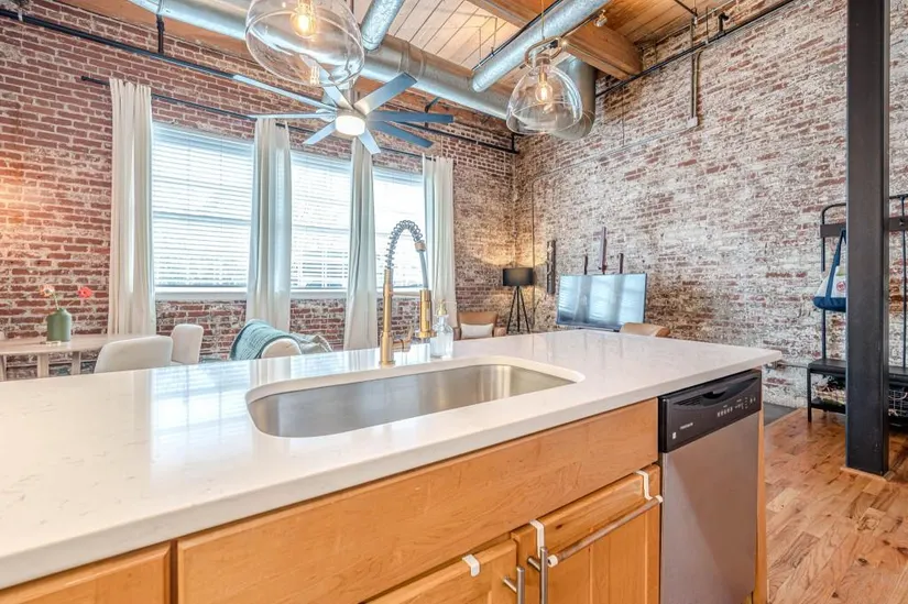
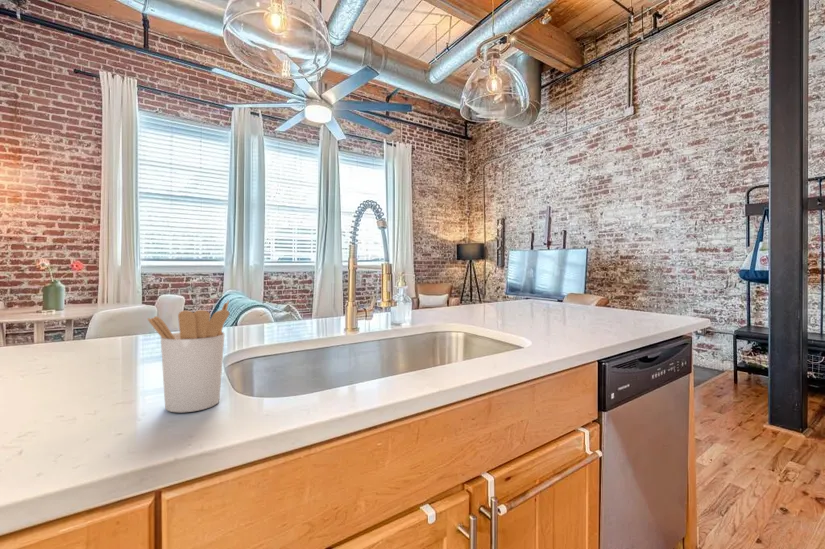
+ utensil holder (197, 355)
